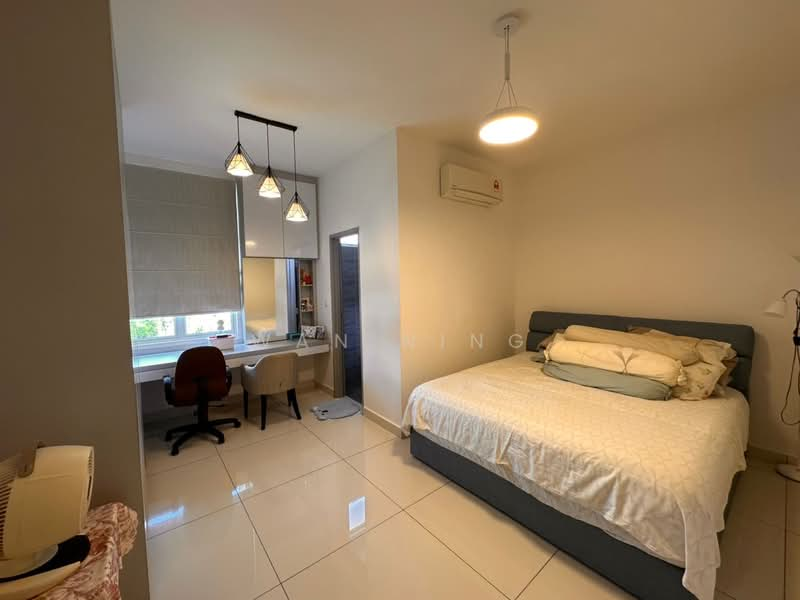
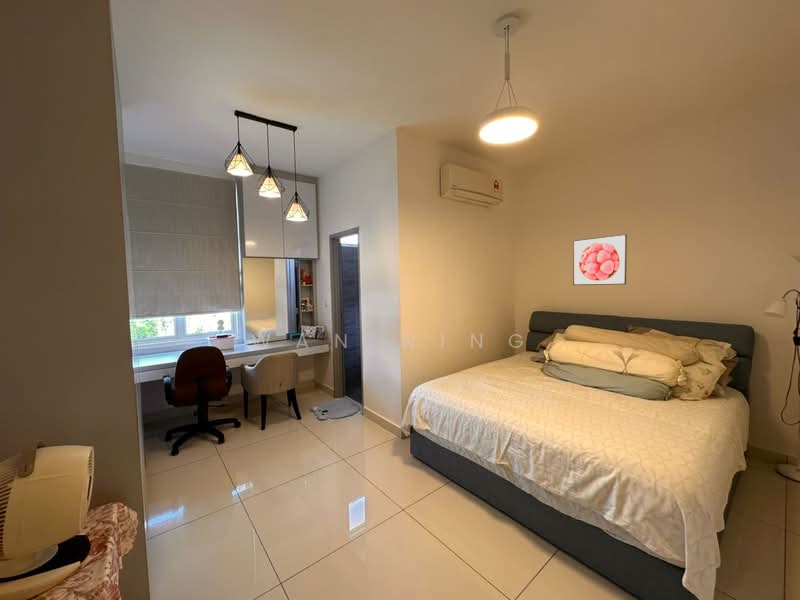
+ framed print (598, 261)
